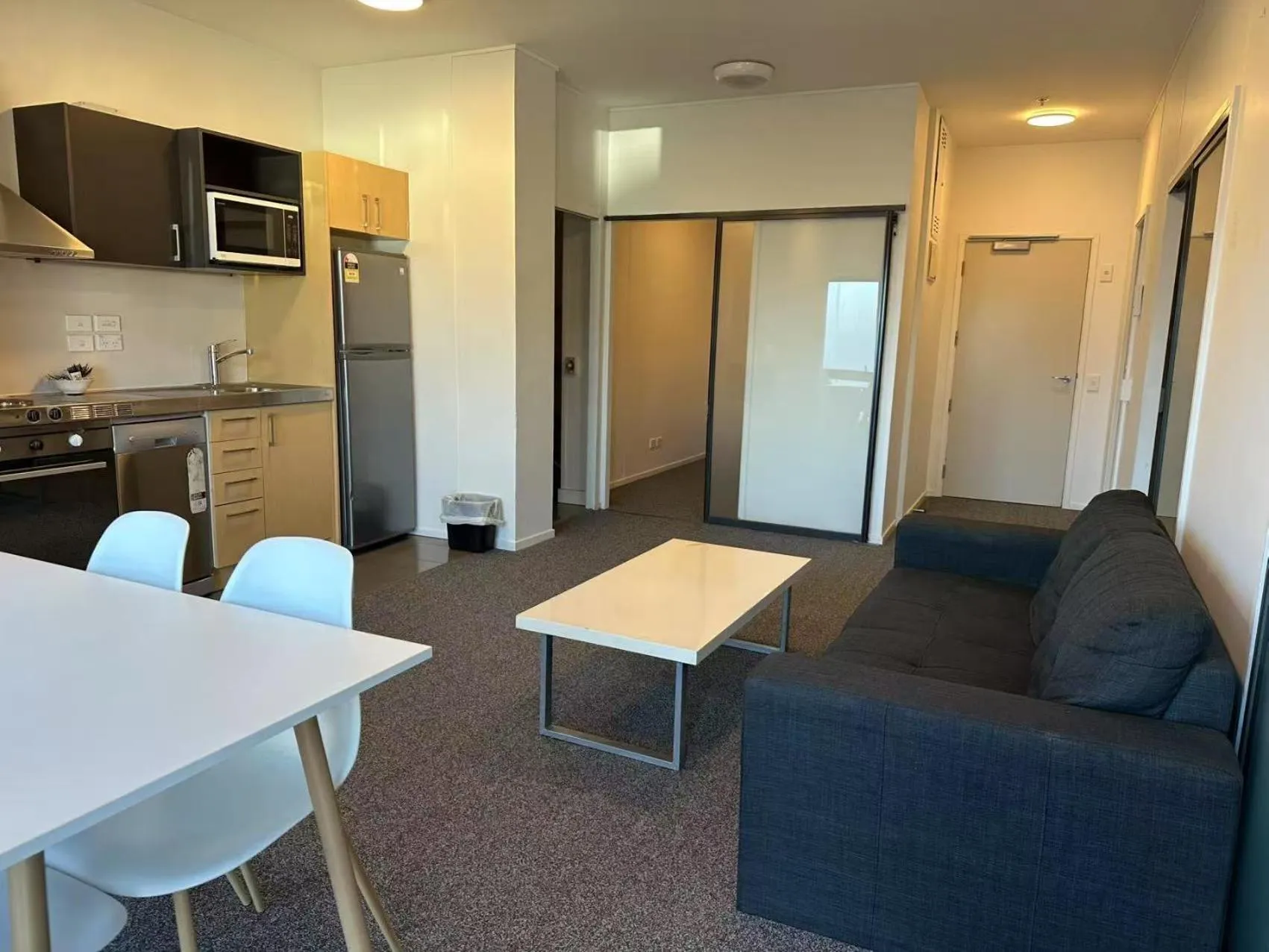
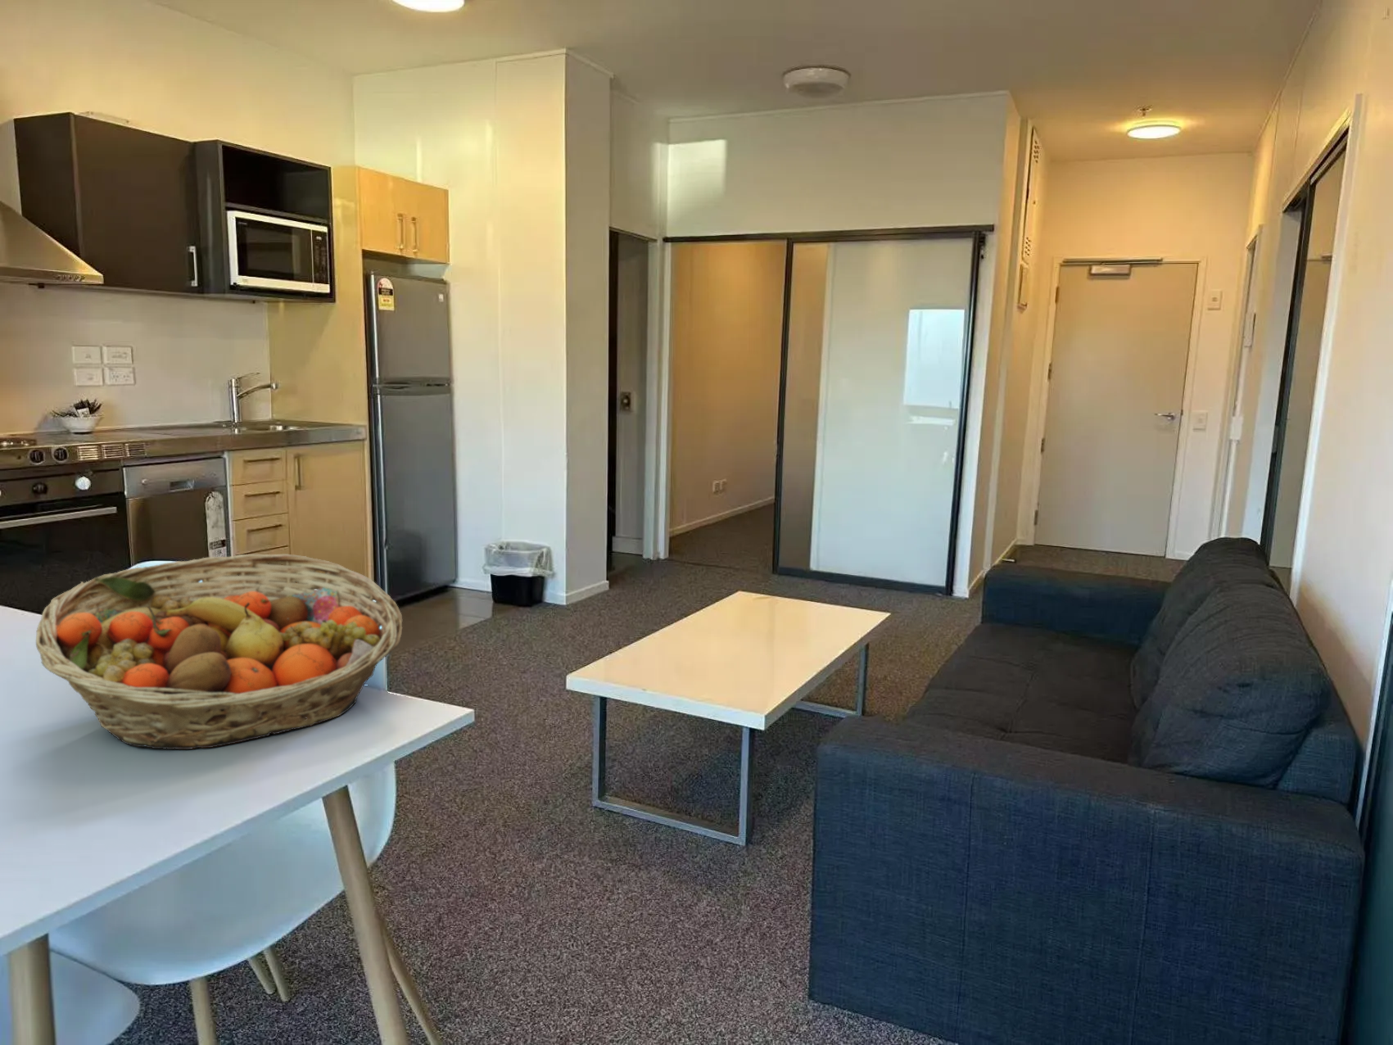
+ fruit basket (234, 643)
